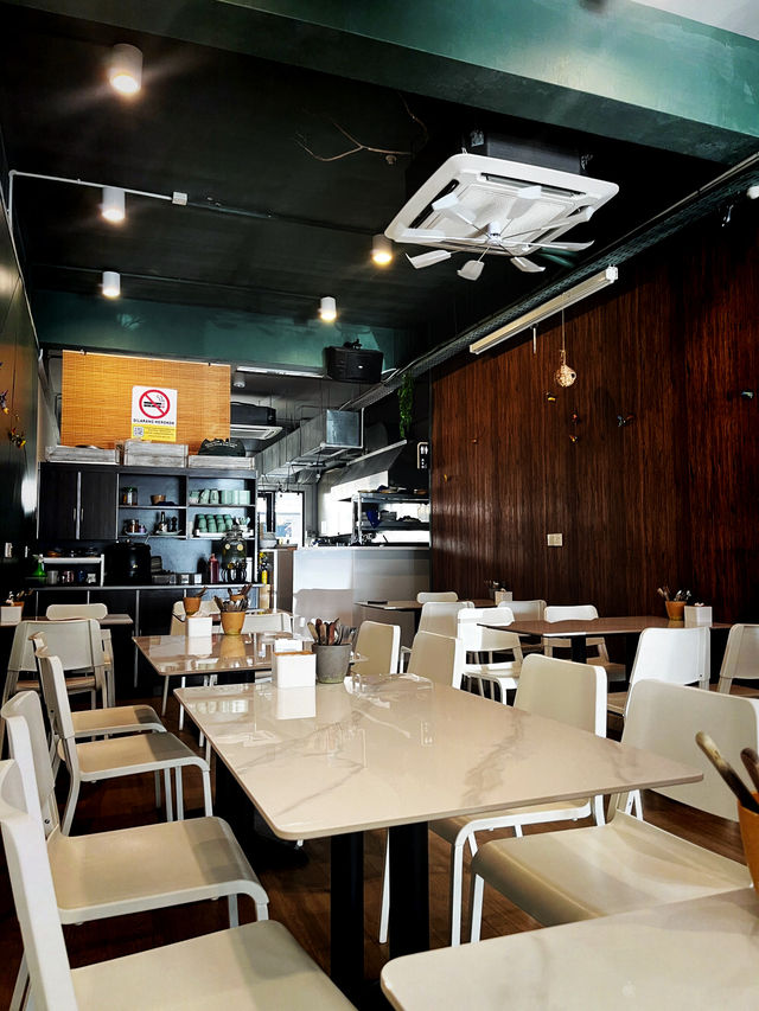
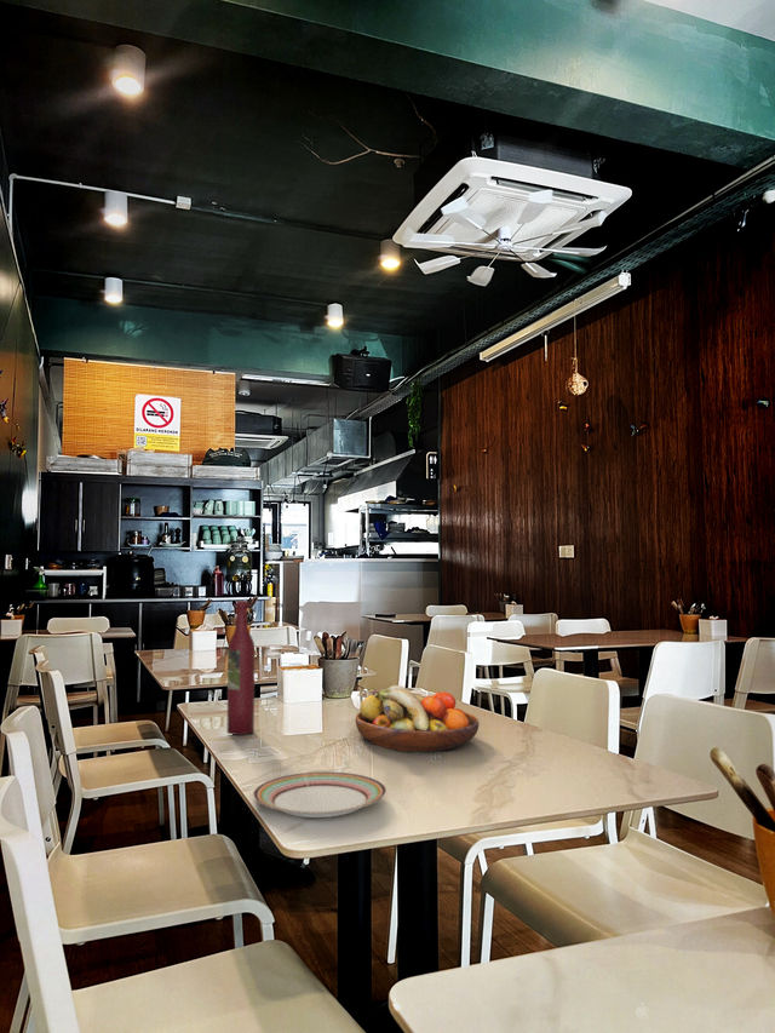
+ fruit bowl (417, 712)
+ plate (320, 796)
+ wine bottle (241, 665)
